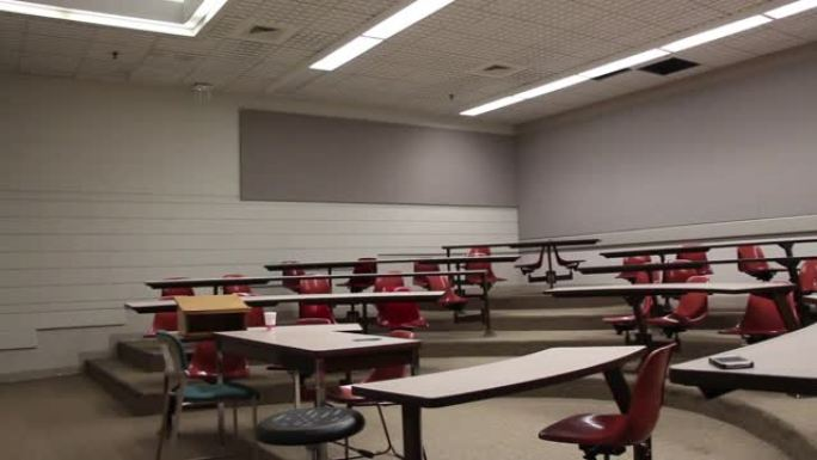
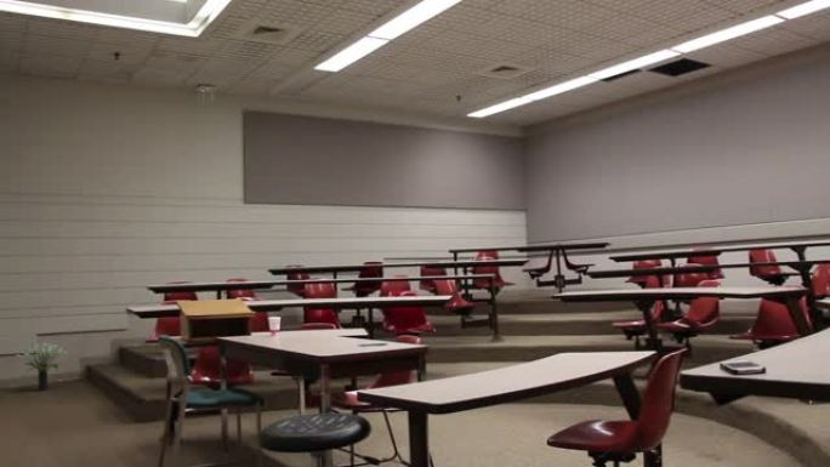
+ potted plant (41, 365)
